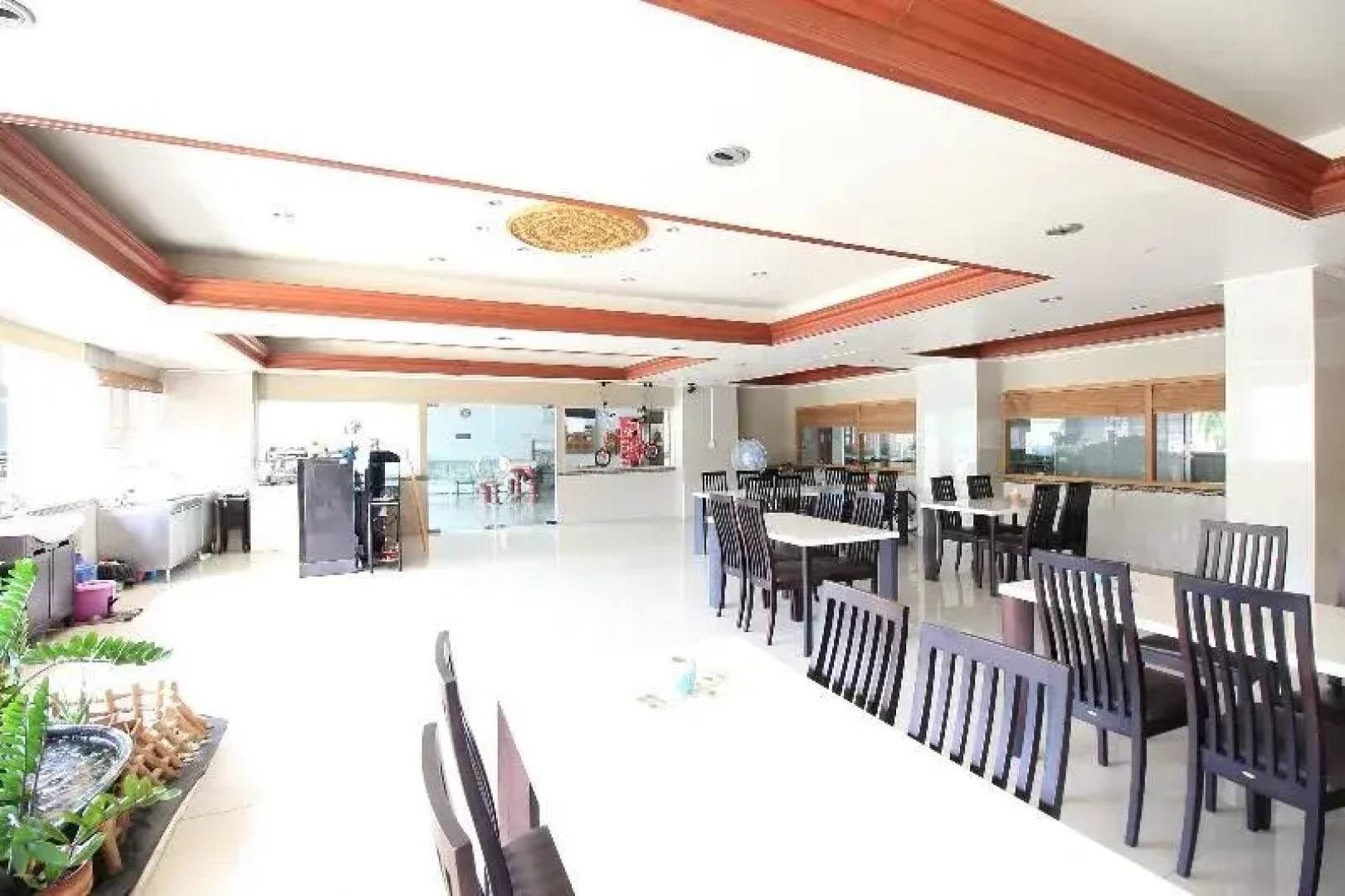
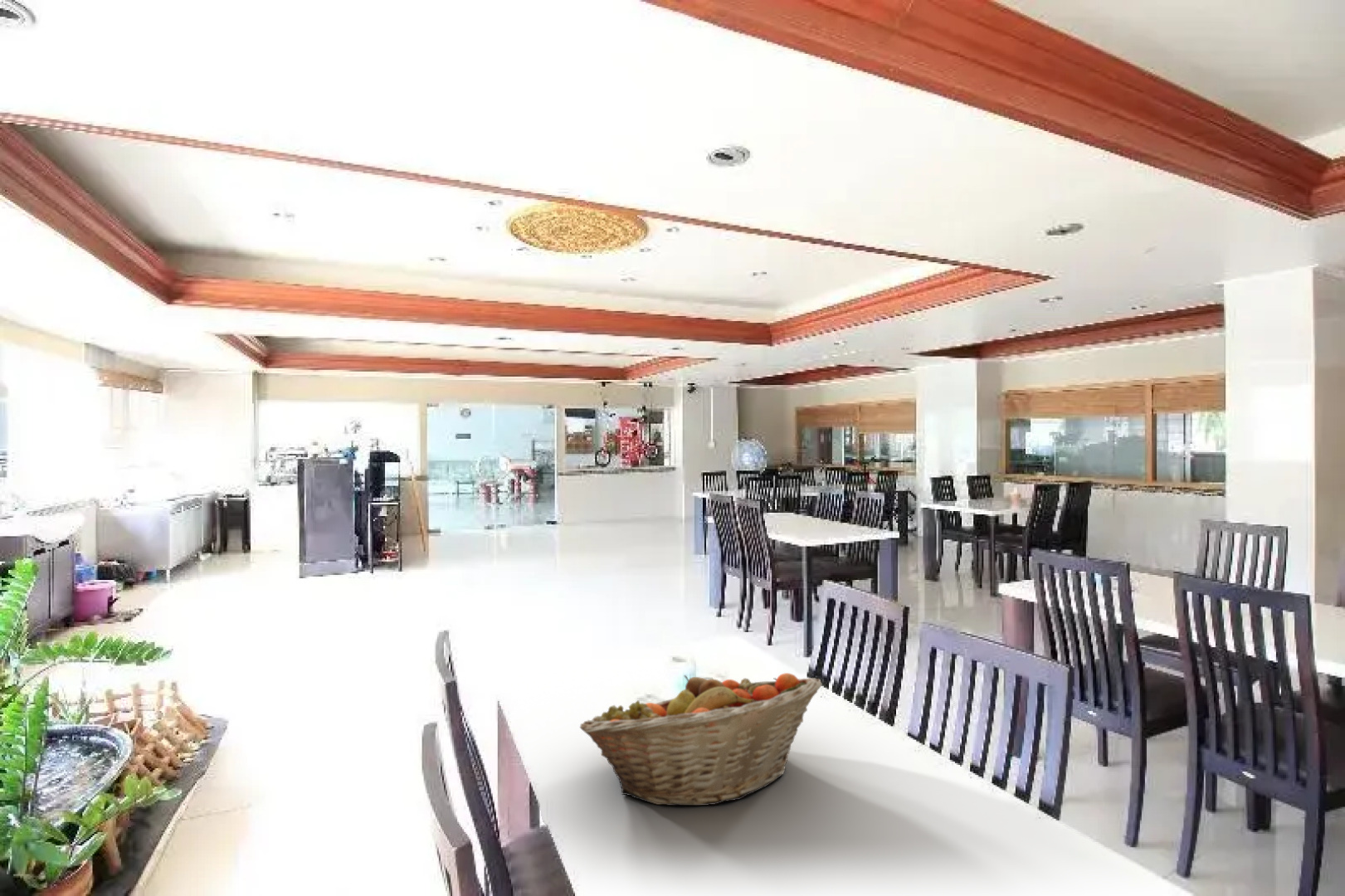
+ fruit basket (704, 723)
